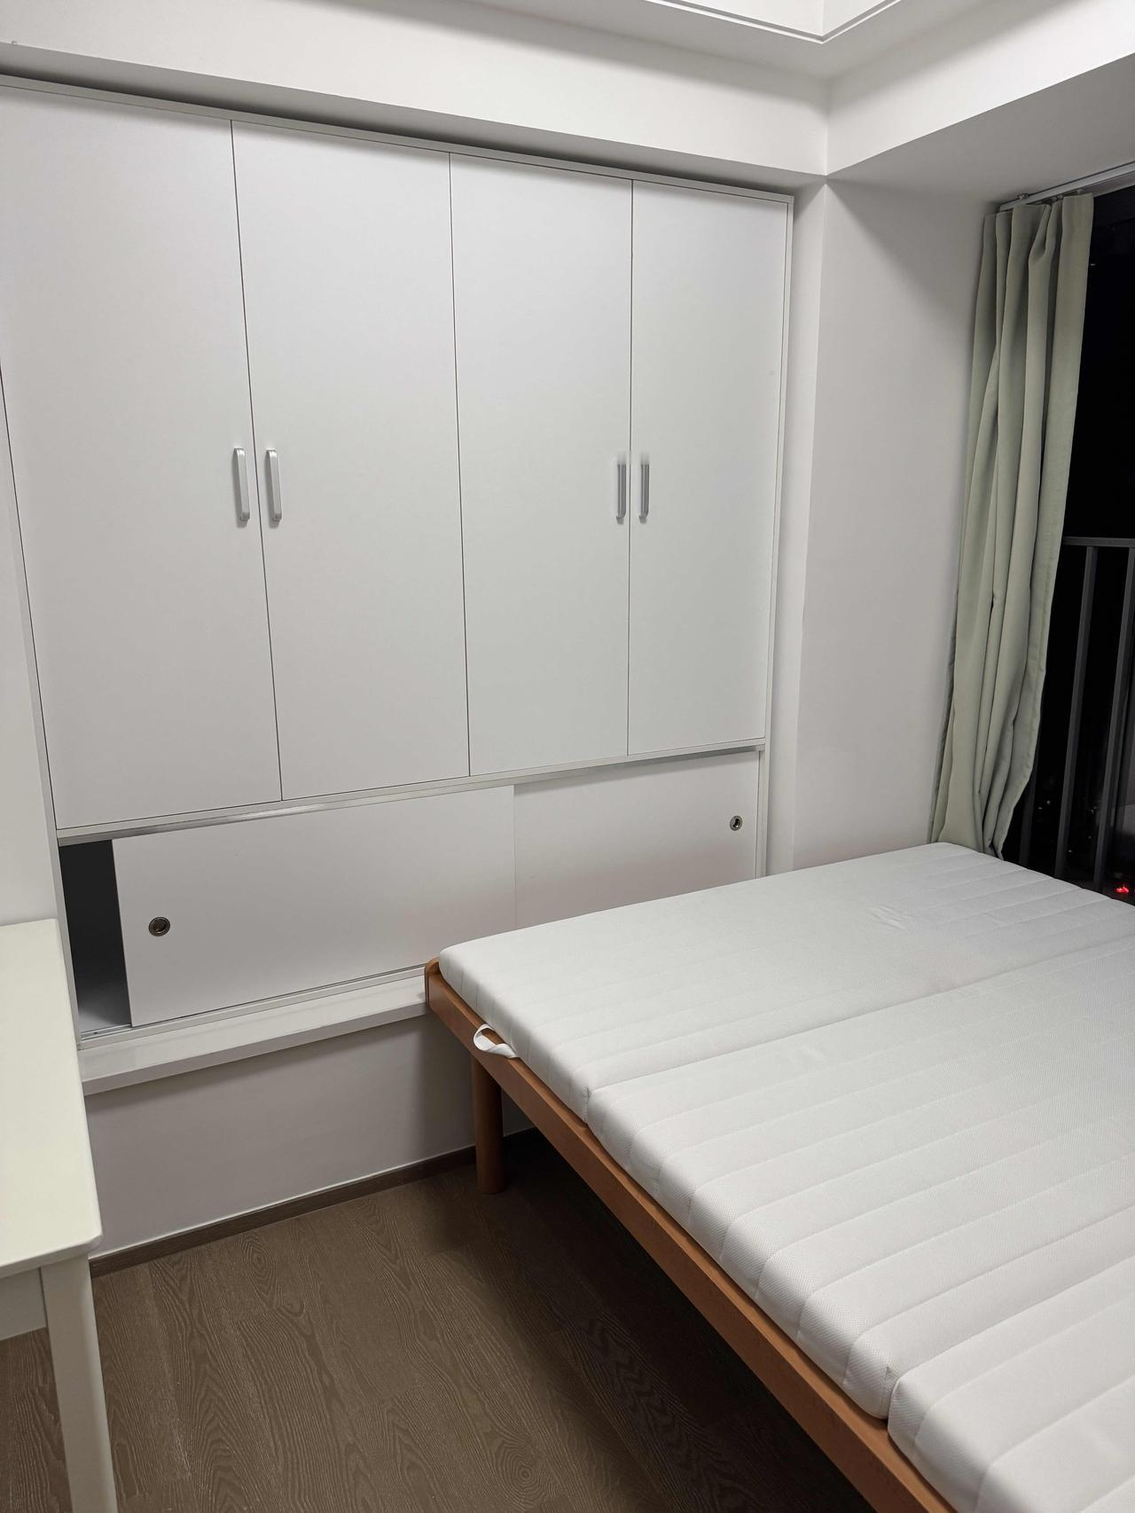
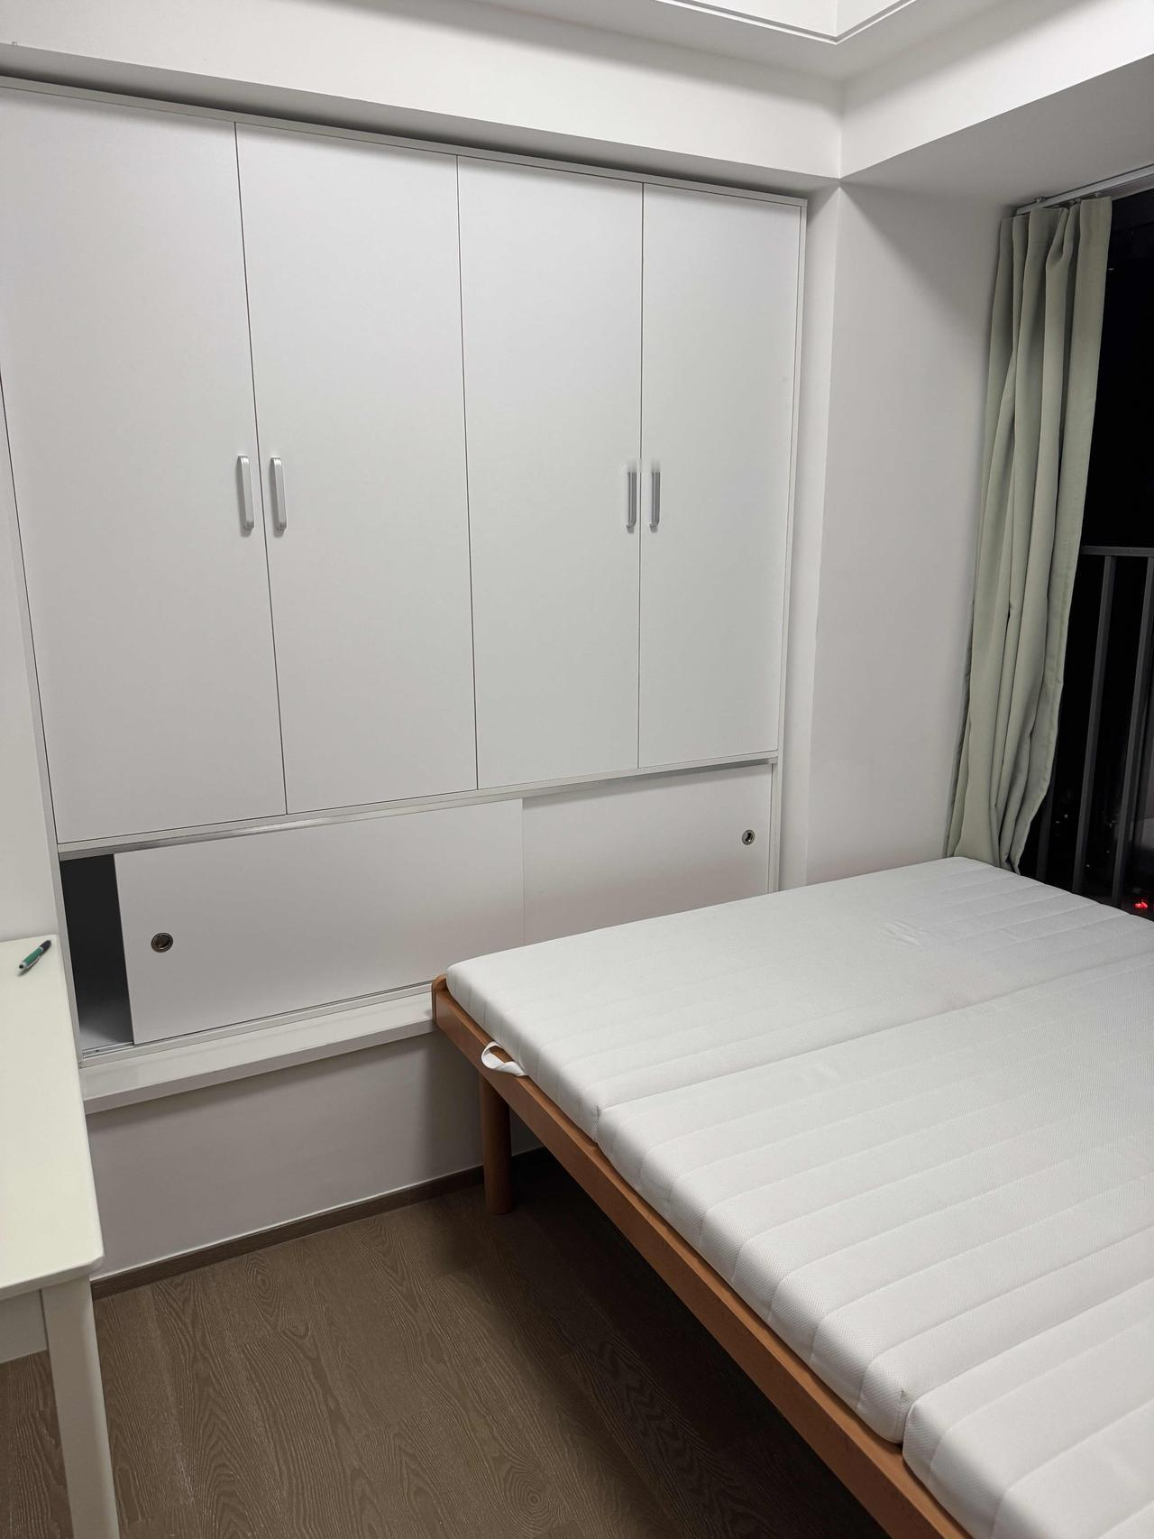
+ pen (36, 953)
